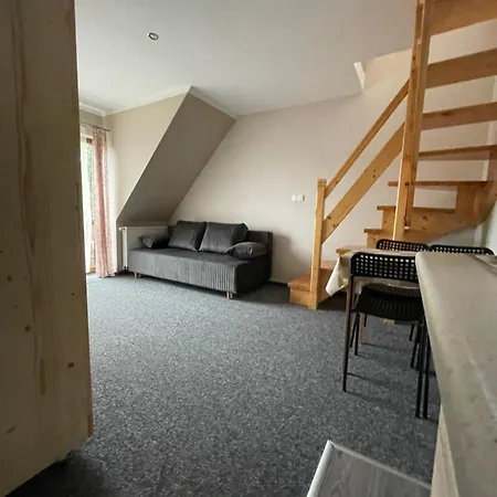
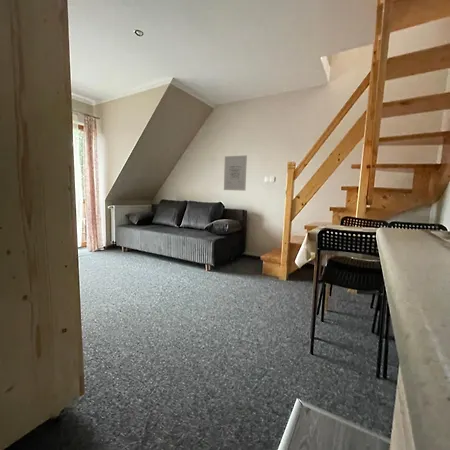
+ wall art (235, 173)
